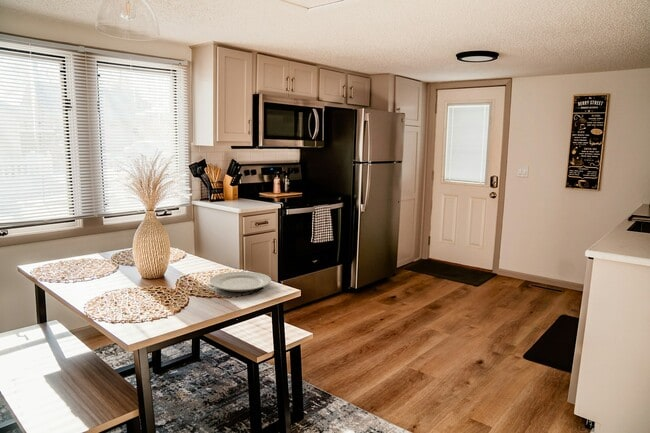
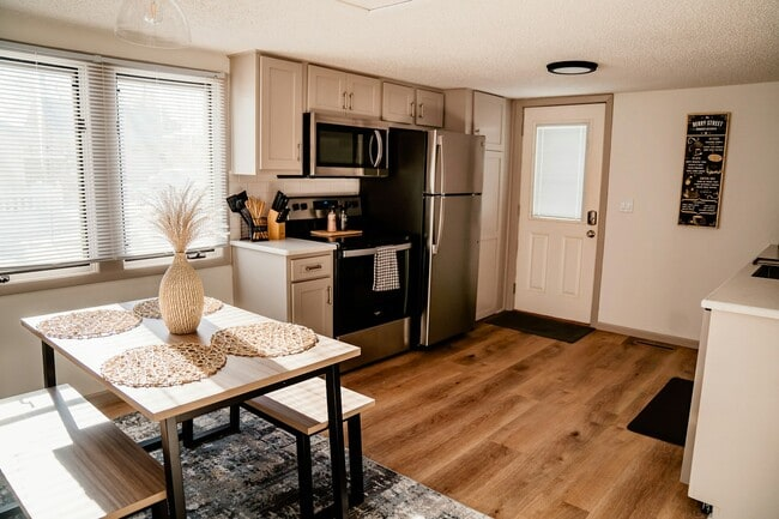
- chinaware (240, 282)
